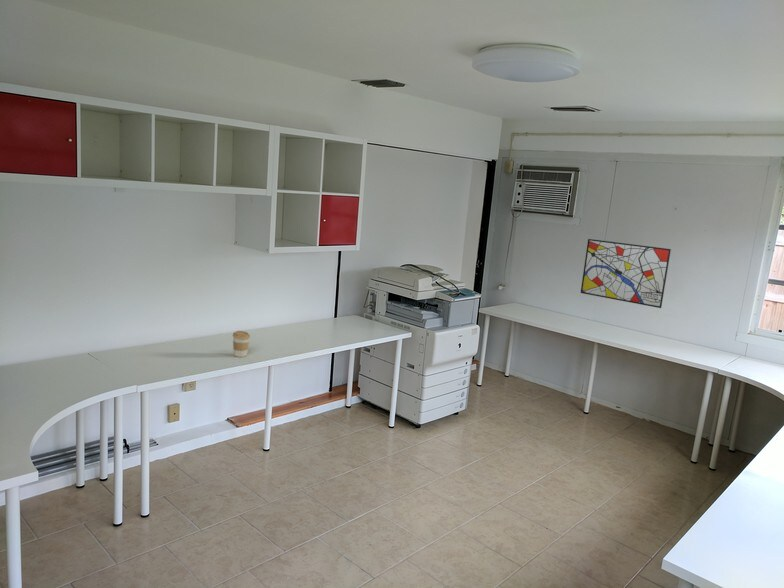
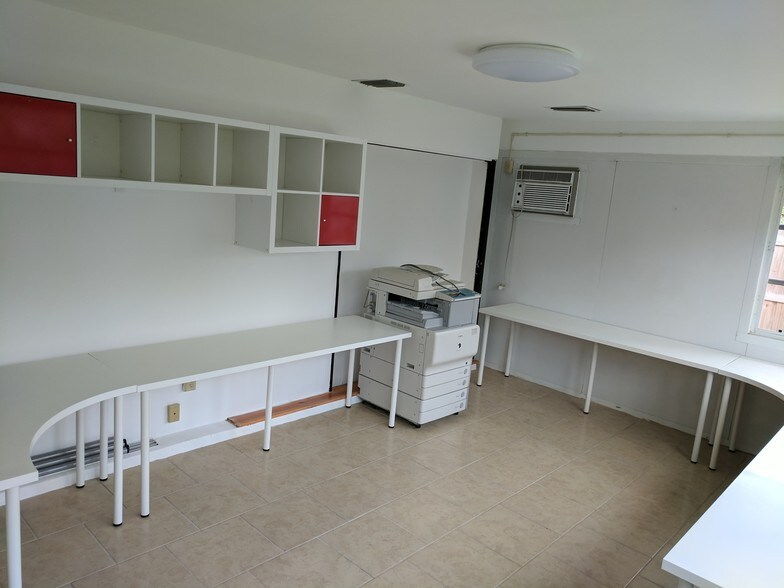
- coffee cup (241, 343)
- wall art (623, 272)
